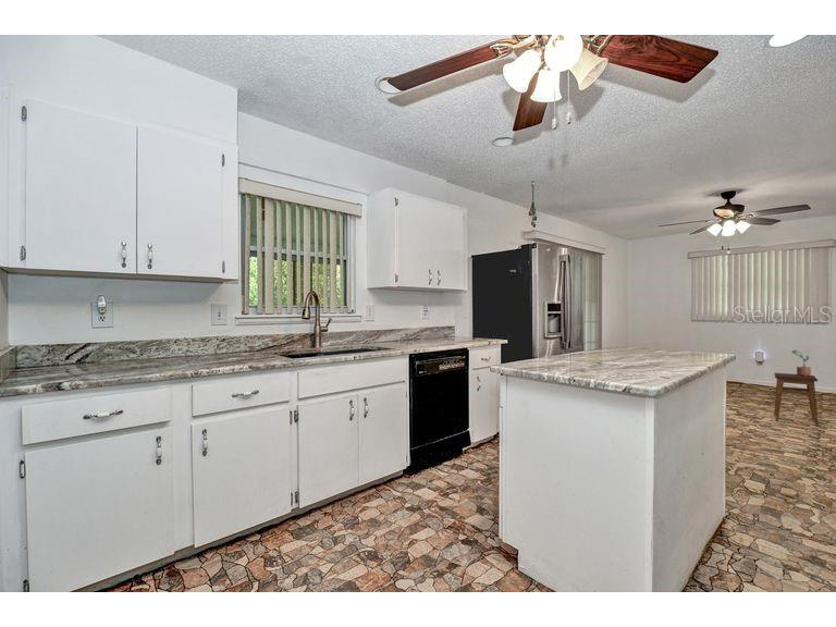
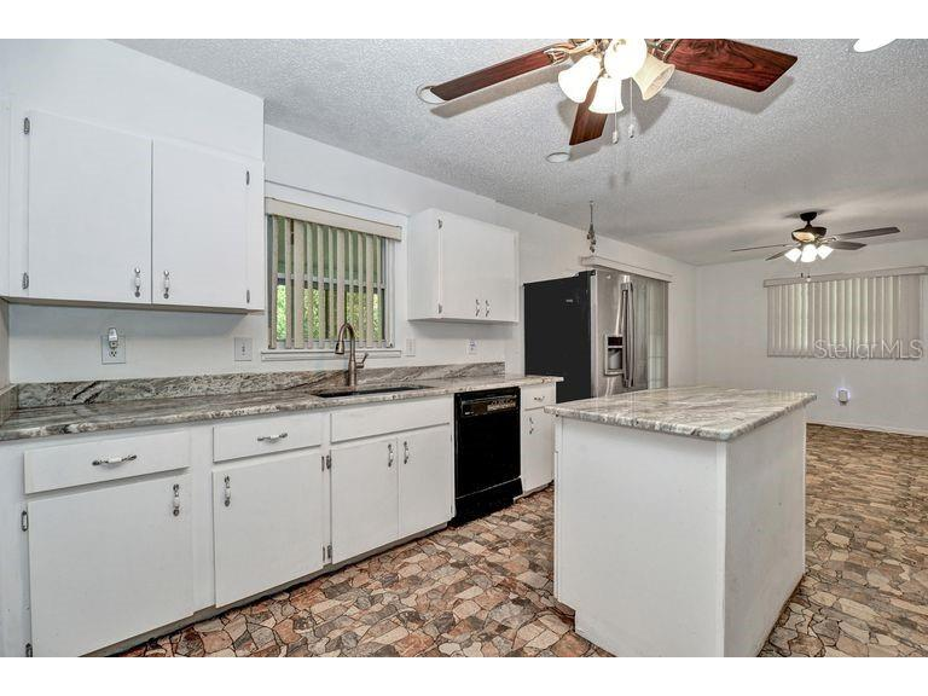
- stool (795, 393)
- potted plant (803, 362)
